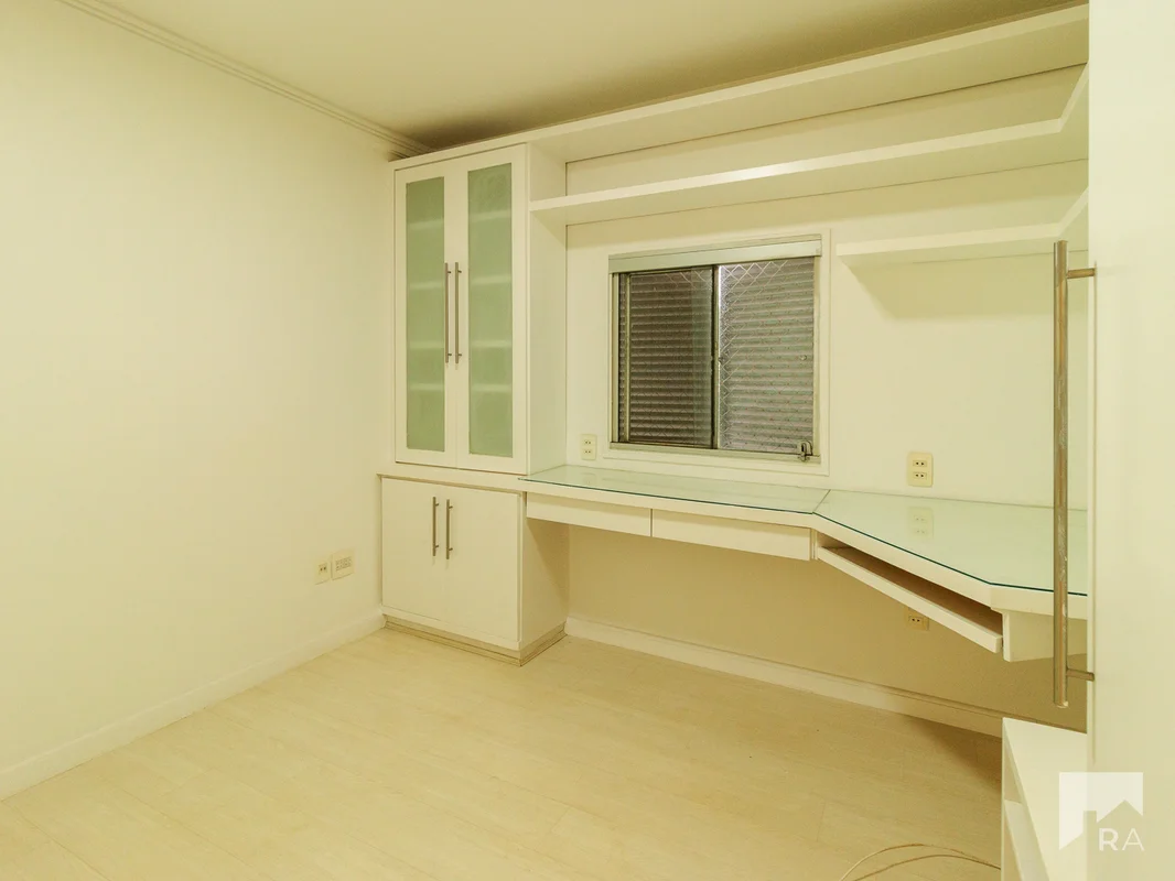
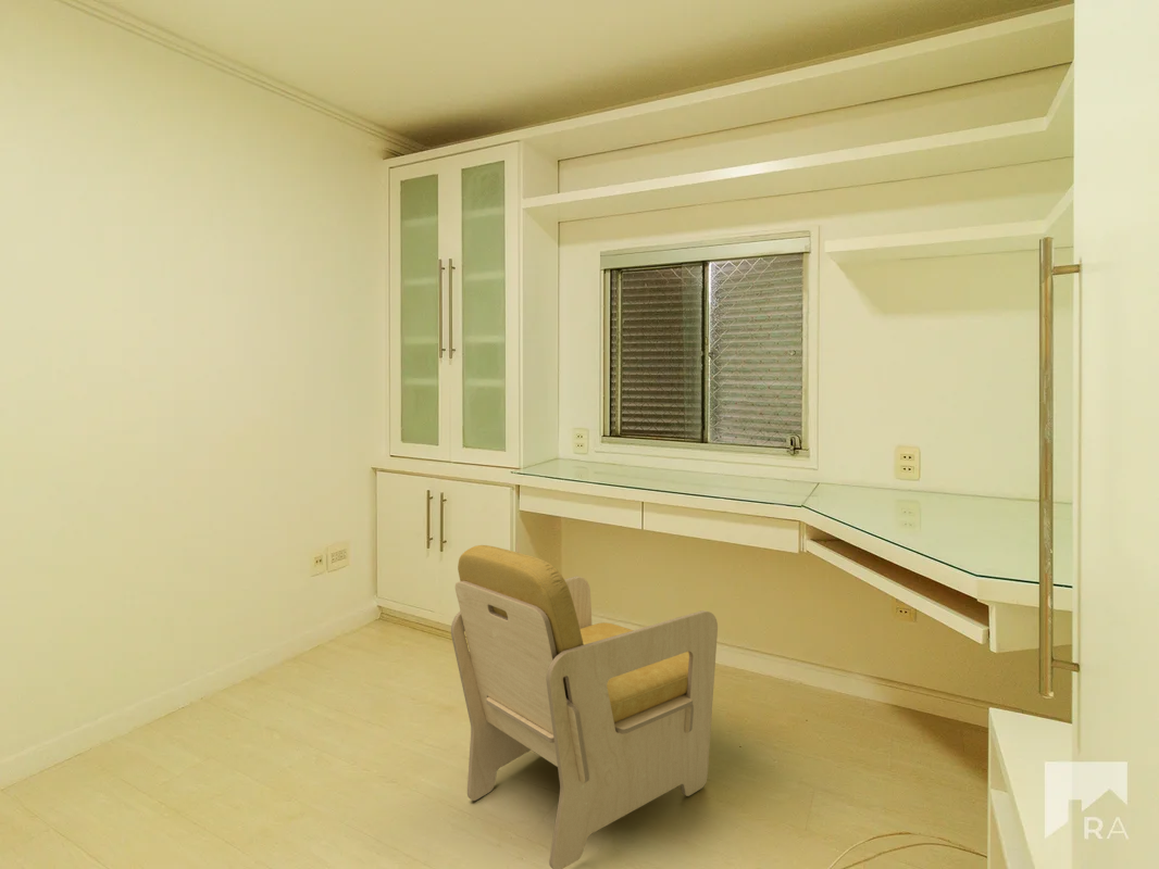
+ chair (585, 663)
